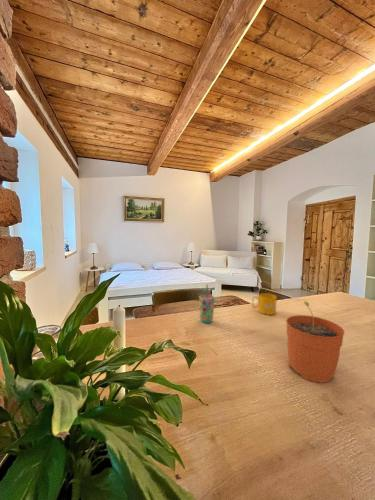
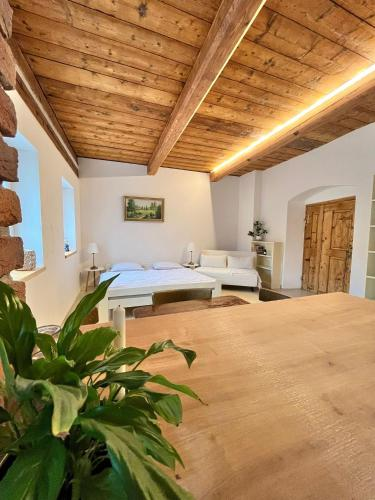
- plant pot (312, 336)
- mug (263, 303)
- cup (206, 302)
